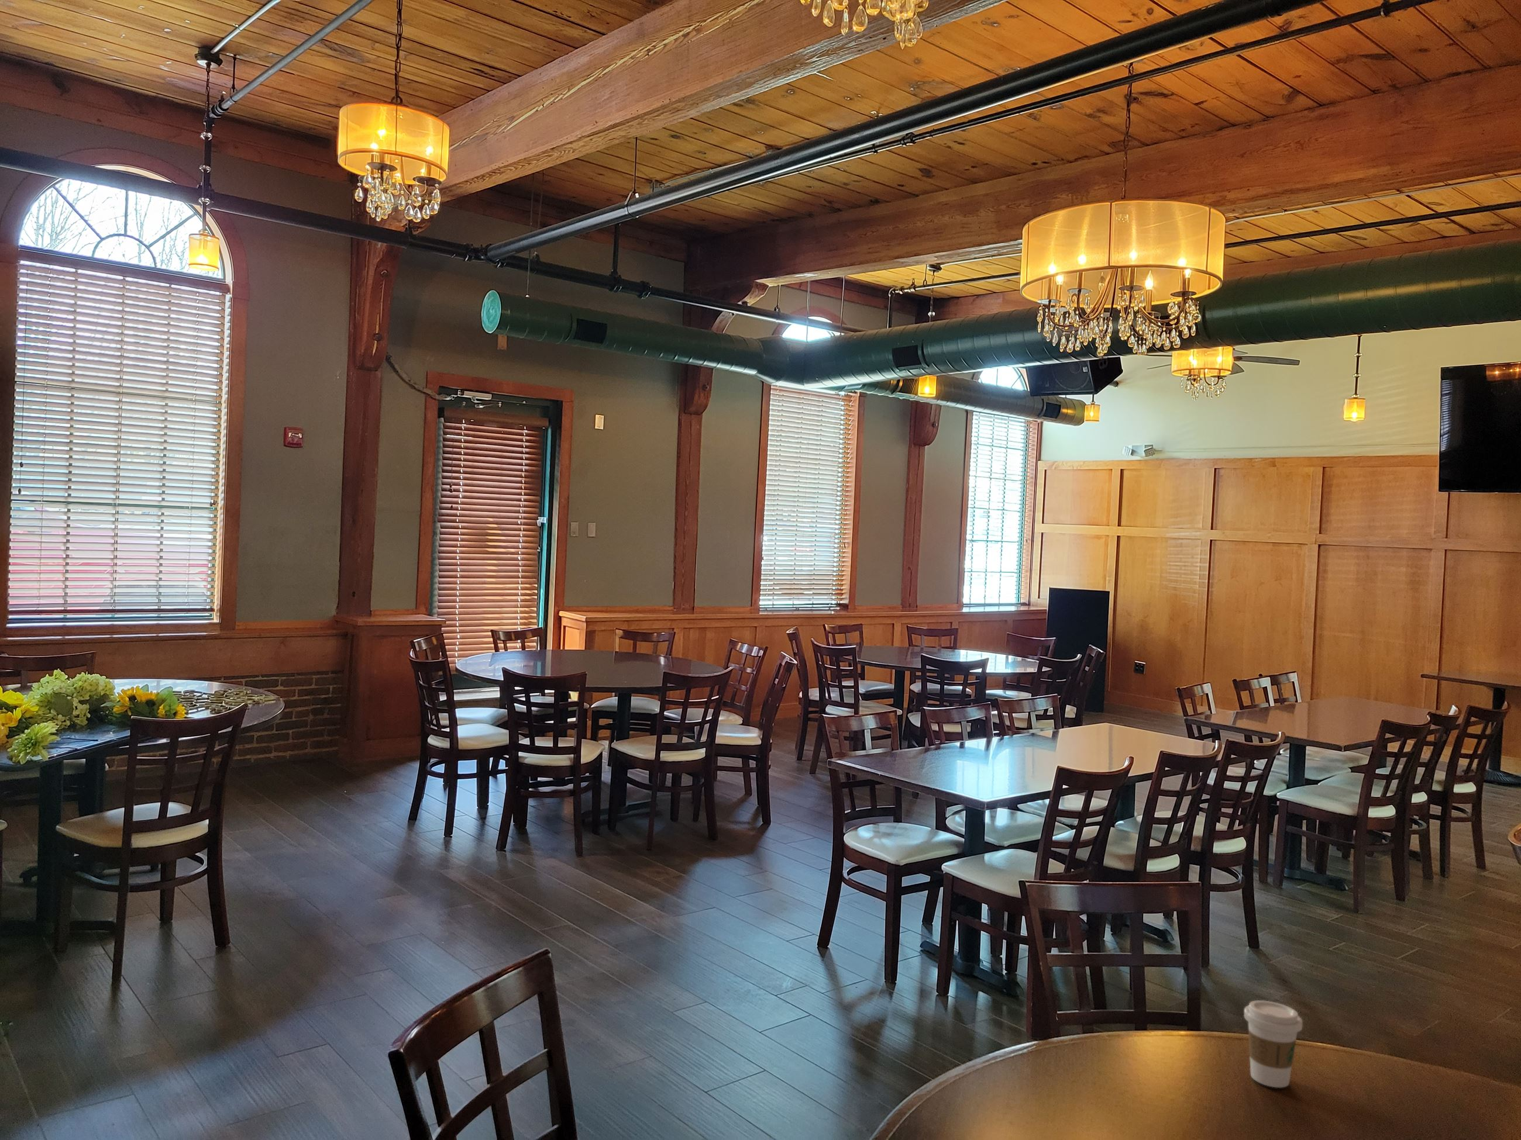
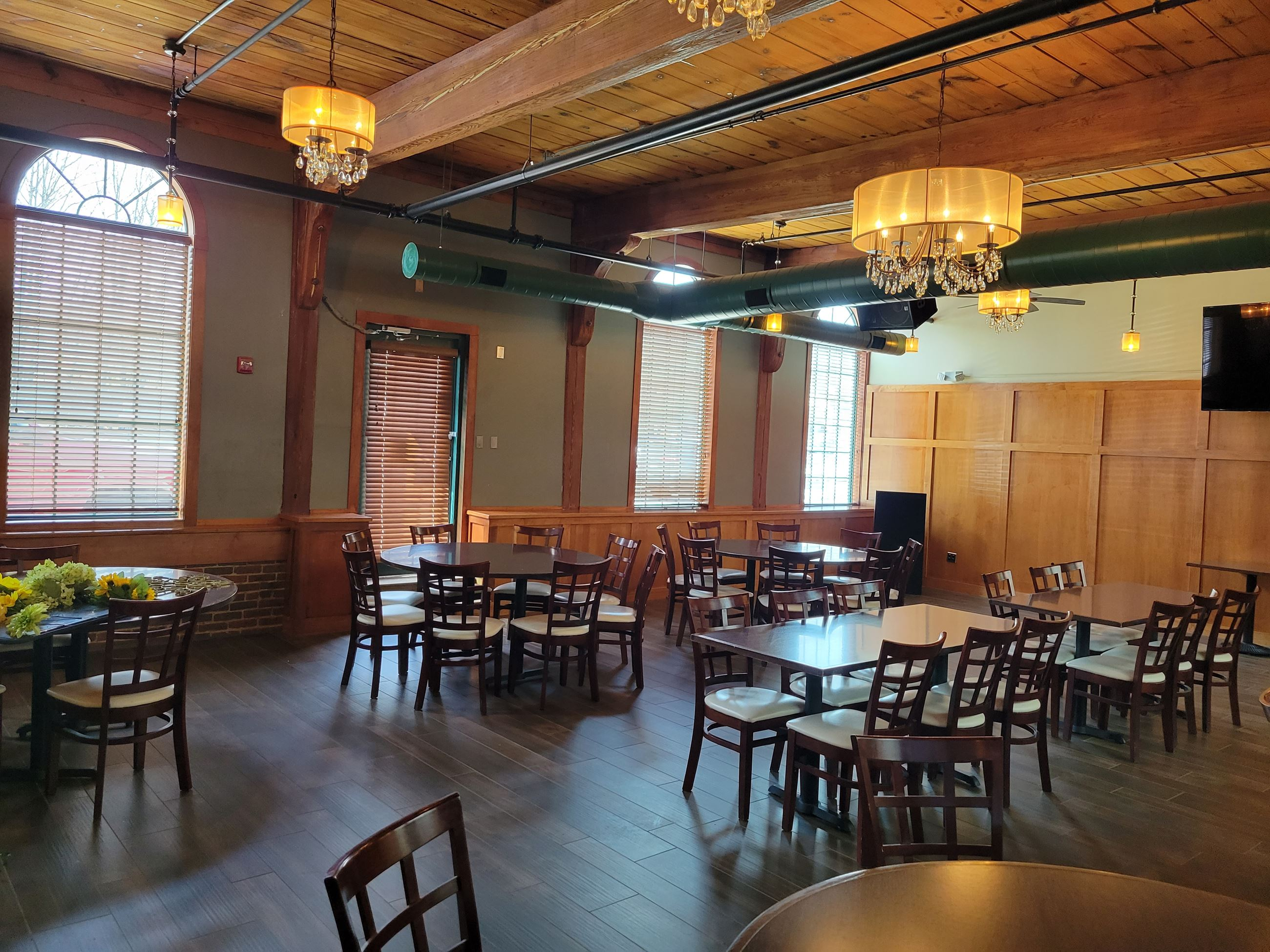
- coffee cup (1271, 1043)
